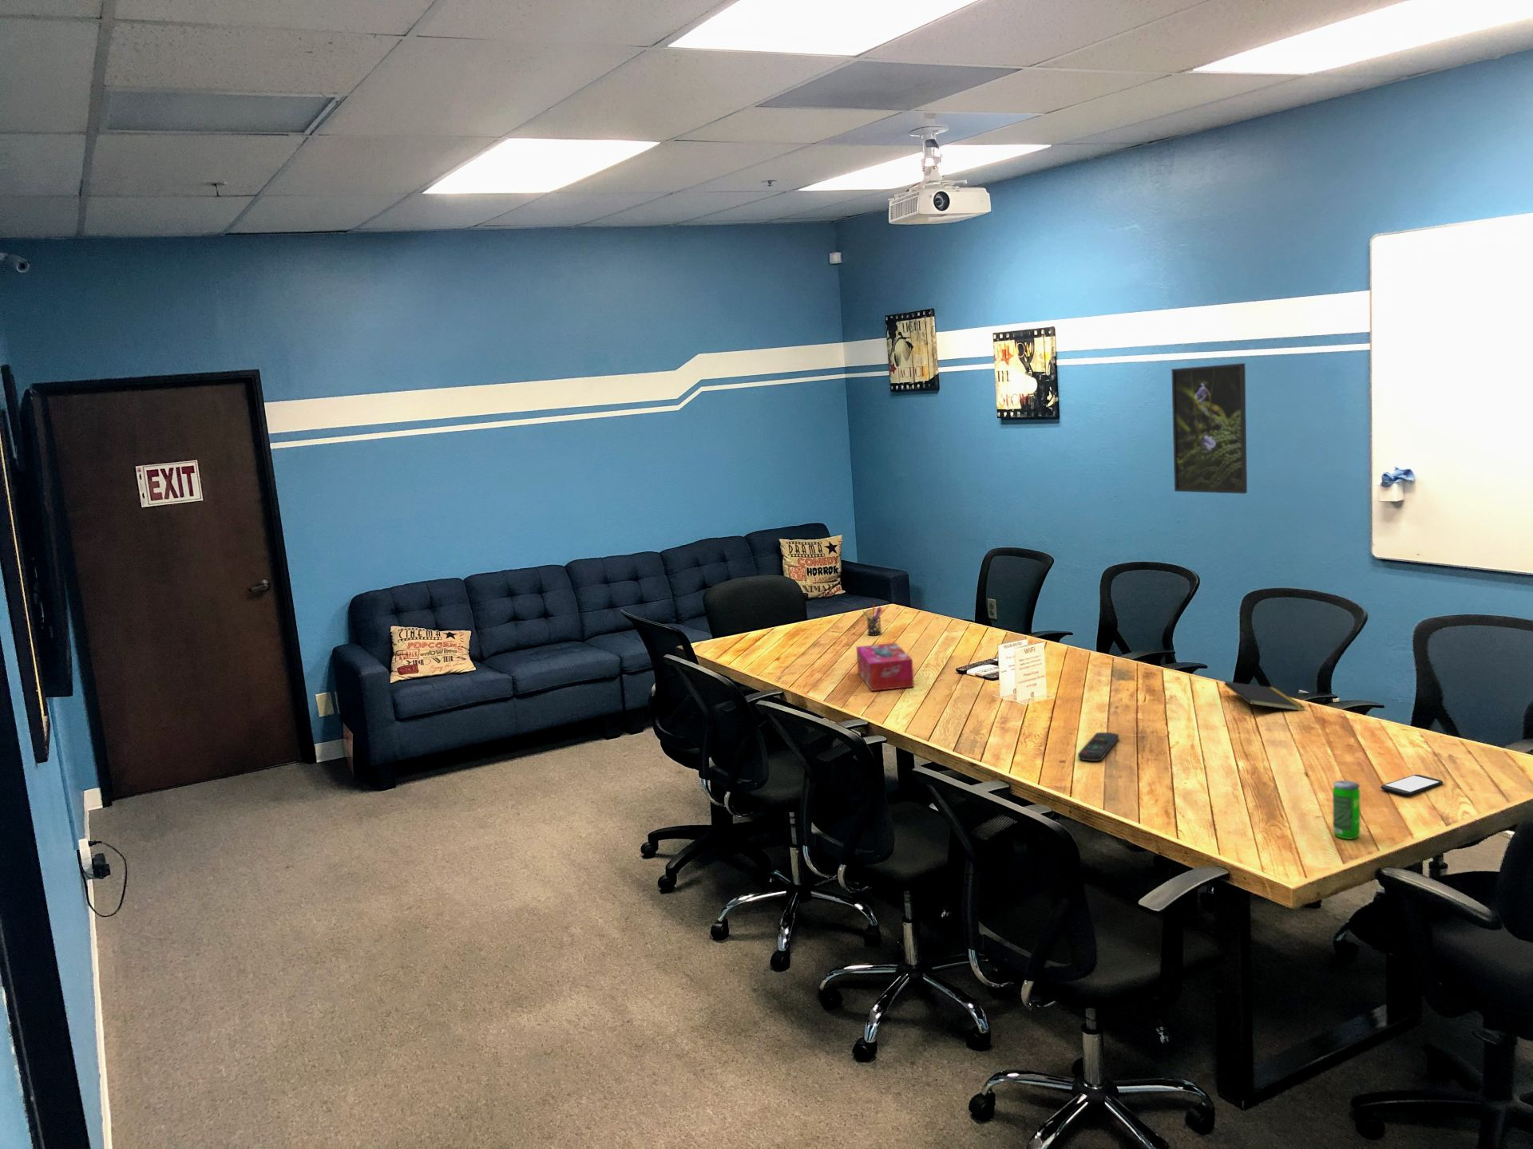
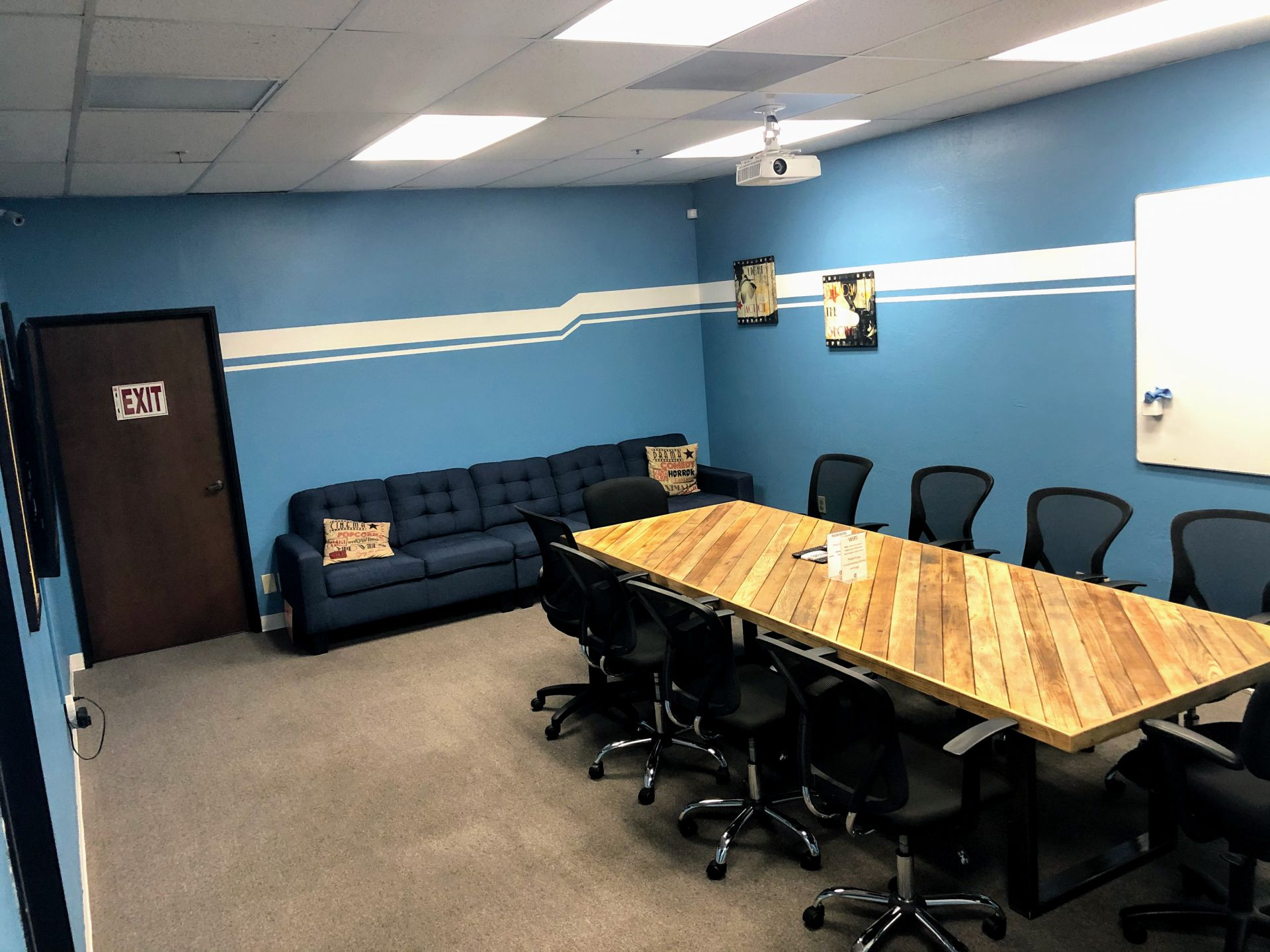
- smartphone (1411, 785)
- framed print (1208, 430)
- beverage can (1346, 809)
- pen holder (872, 619)
- tissue box (884, 665)
- remote control (1098, 745)
- notepad (1263, 695)
